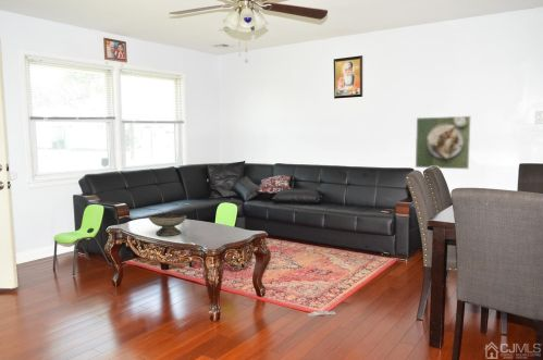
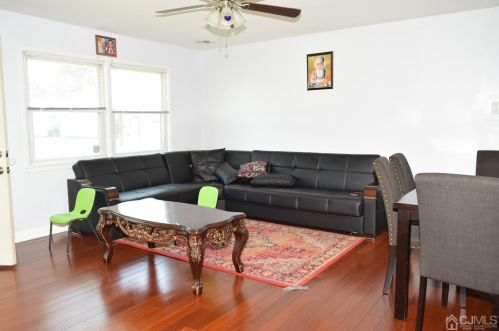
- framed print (442, 142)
- decorative bowl (168, 223)
